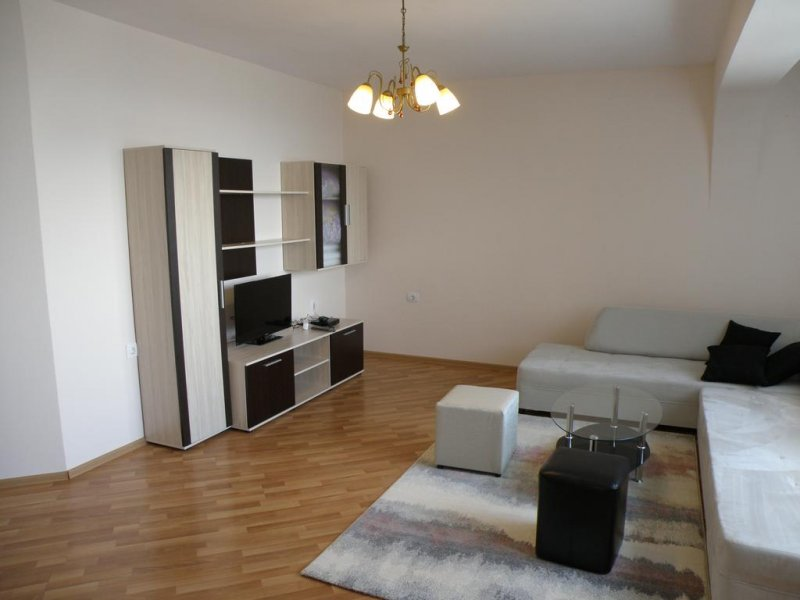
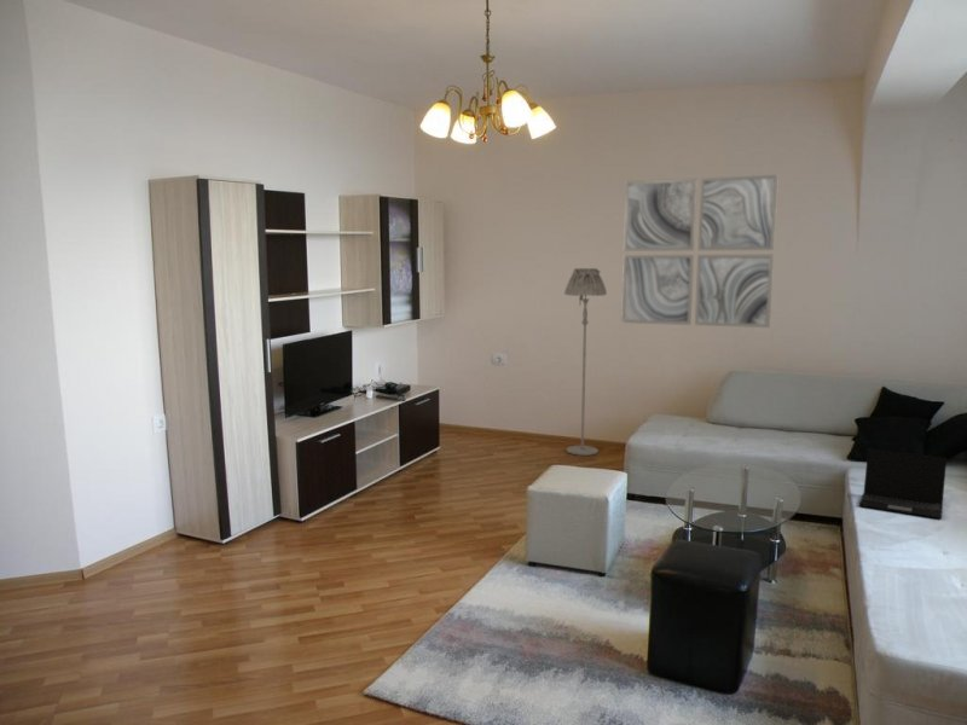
+ wall art (697, 255)
+ floor lamp (584, 360)
+ laptop (902, 481)
